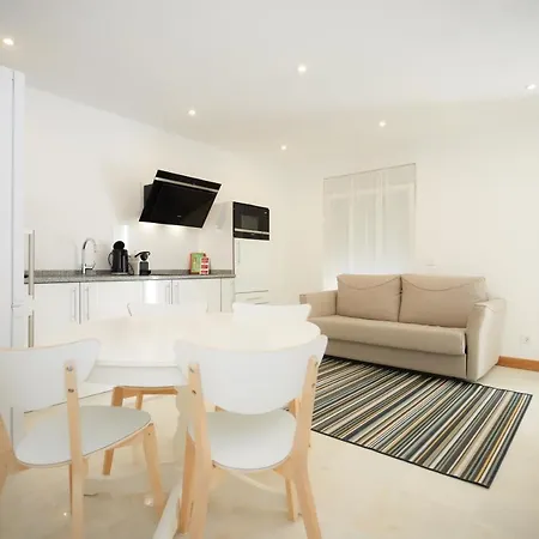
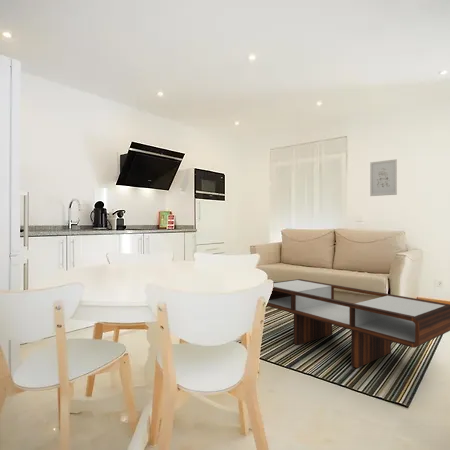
+ coffee table (340, 320)
+ wall art (383, 178)
